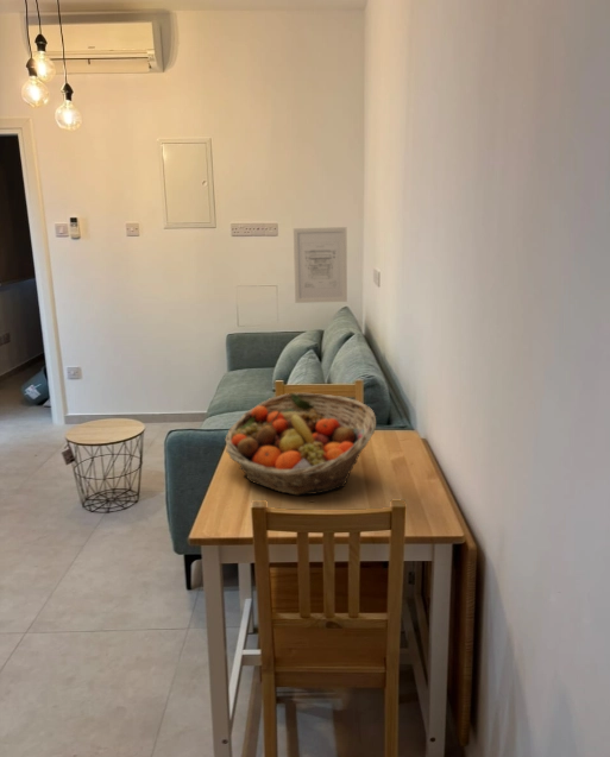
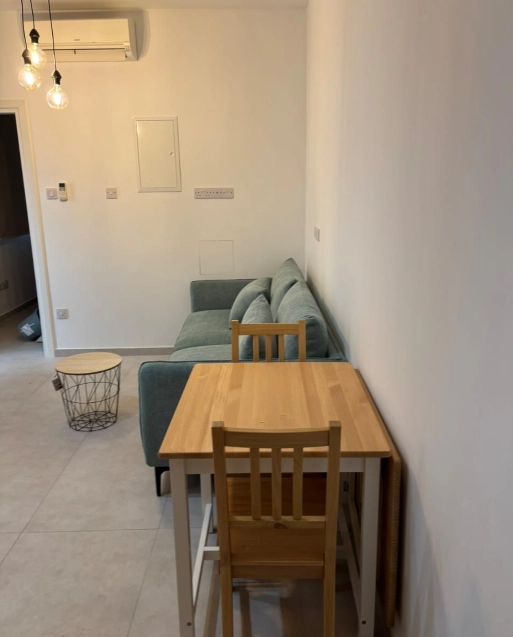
- wall art (320, 265)
- fruit basket (298, 441)
